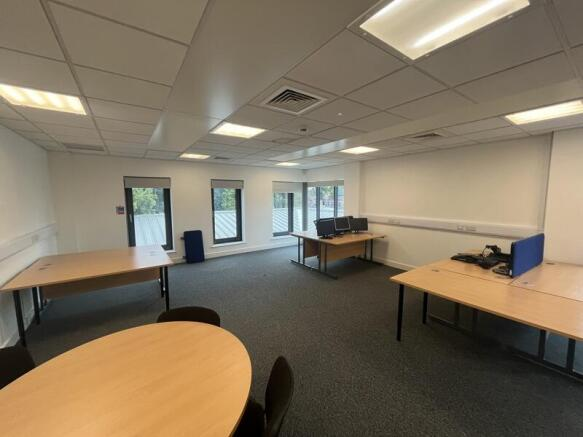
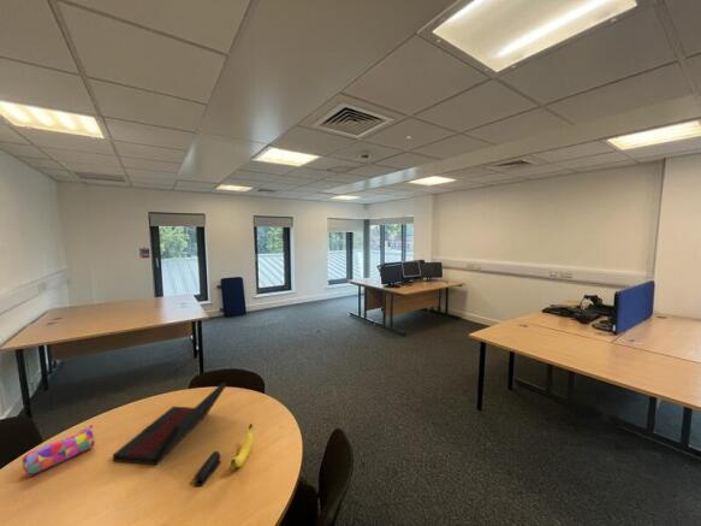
+ banana (243, 448)
+ laptop (176, 416)
+ pencil case (60, 449)
+ stapler (208, 467)
